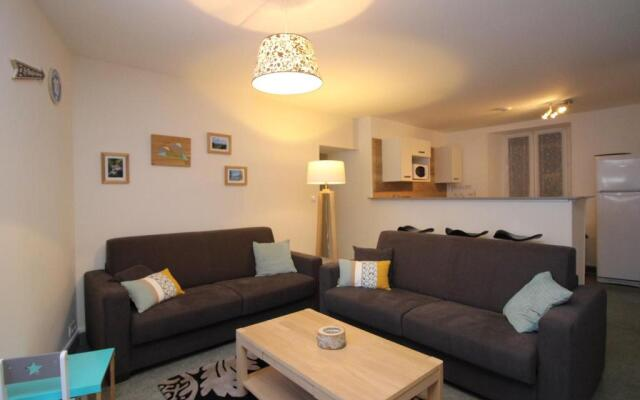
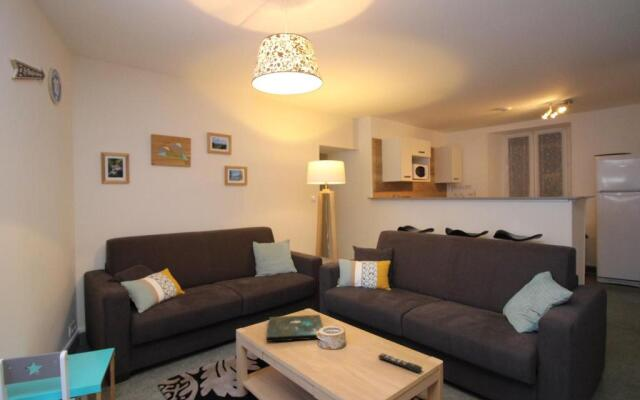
+ board game (295, 325)
+ remote control (399, 362)
